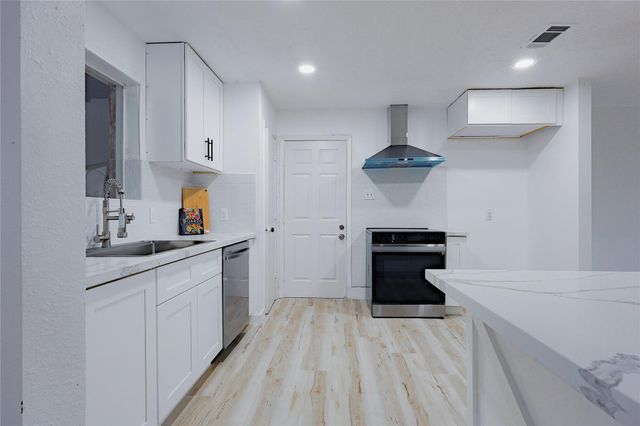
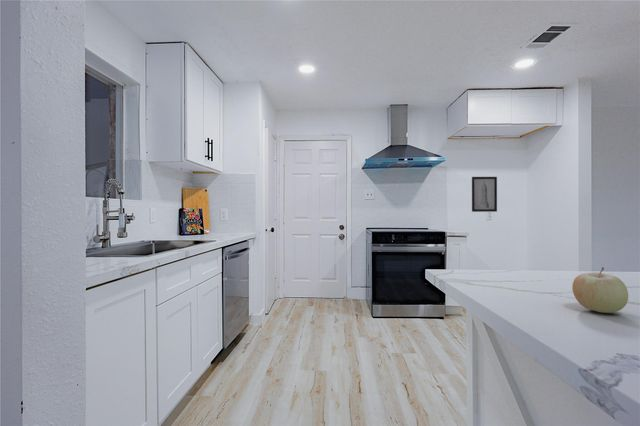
+ wall art (484, 194)
+ fruit (598, 288)
